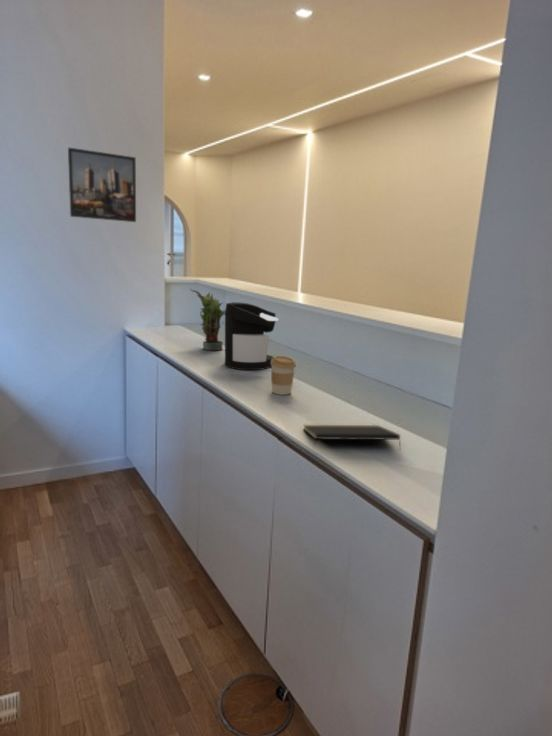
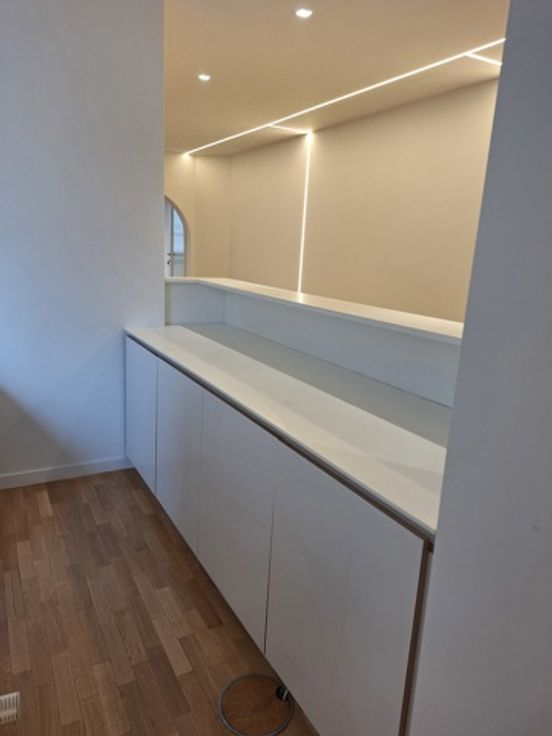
- coffee maker (251, 334)
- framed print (103, 186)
- potted plant (208, 319)
- coffee cup (282, 375)
- notepad (349, 431)
